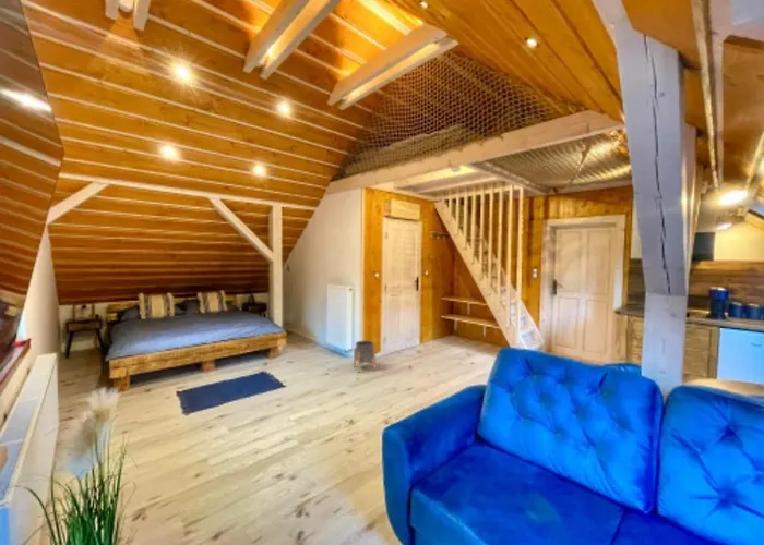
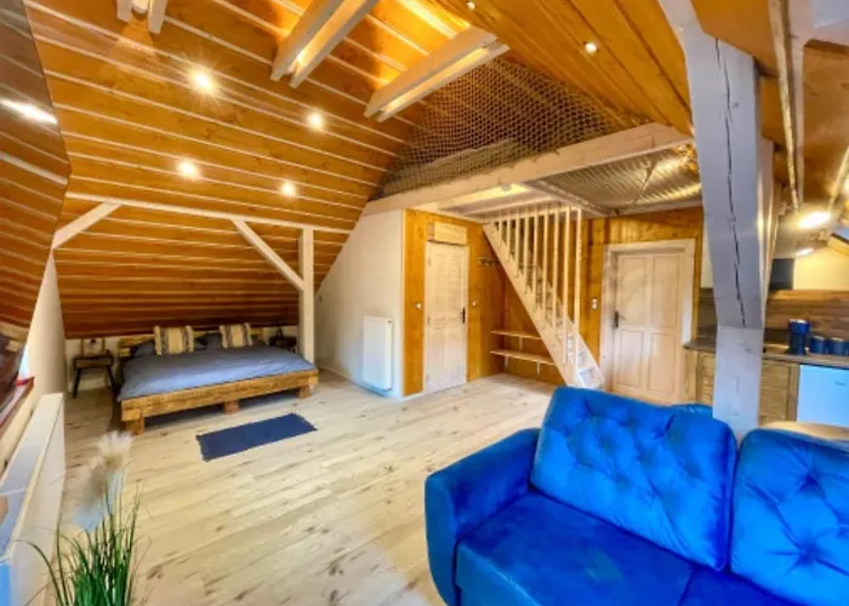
- planter (365, 355)
